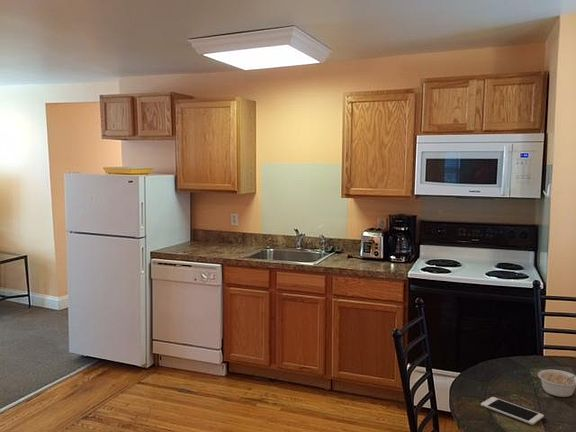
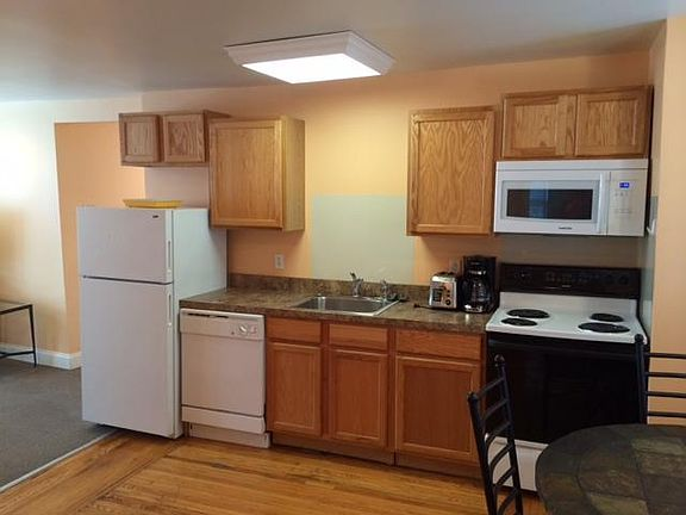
- cell phone (511, 410)
- legume (558, 382)
